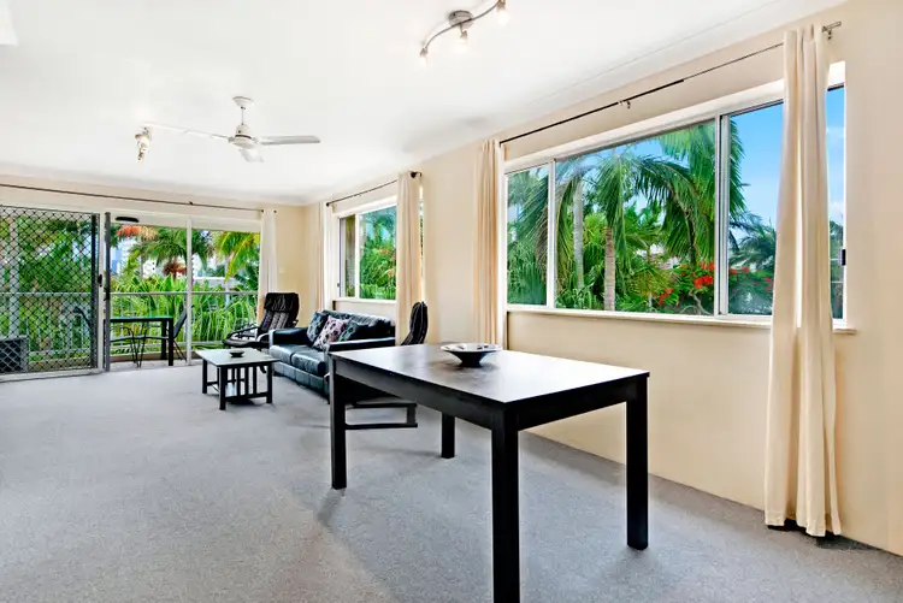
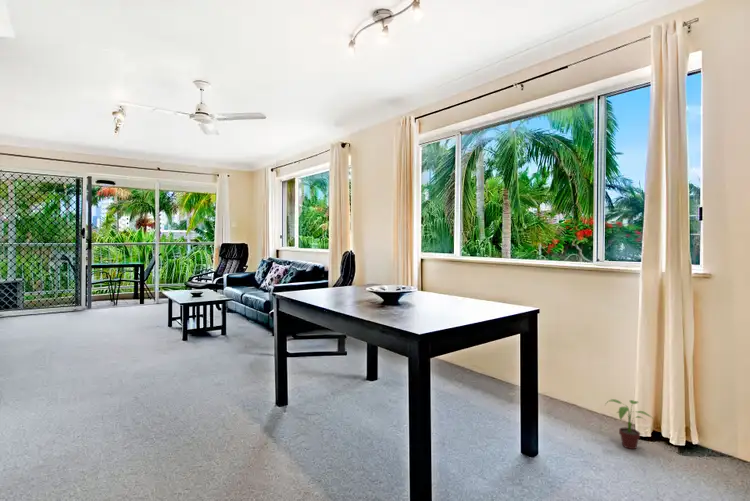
+ potted plant (628, 424)
